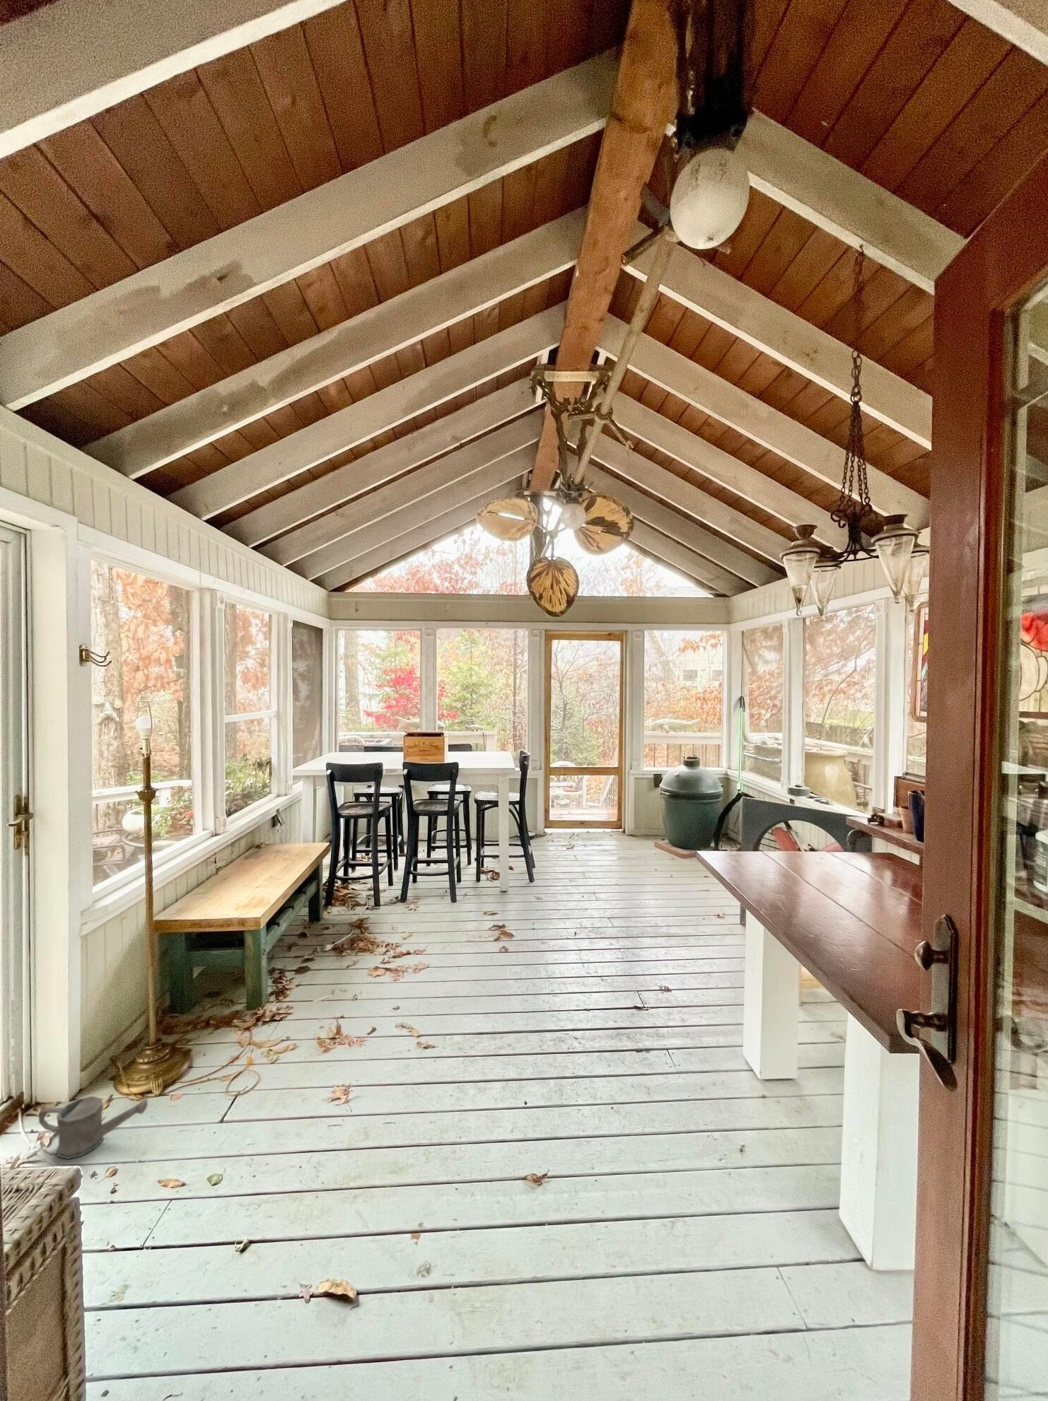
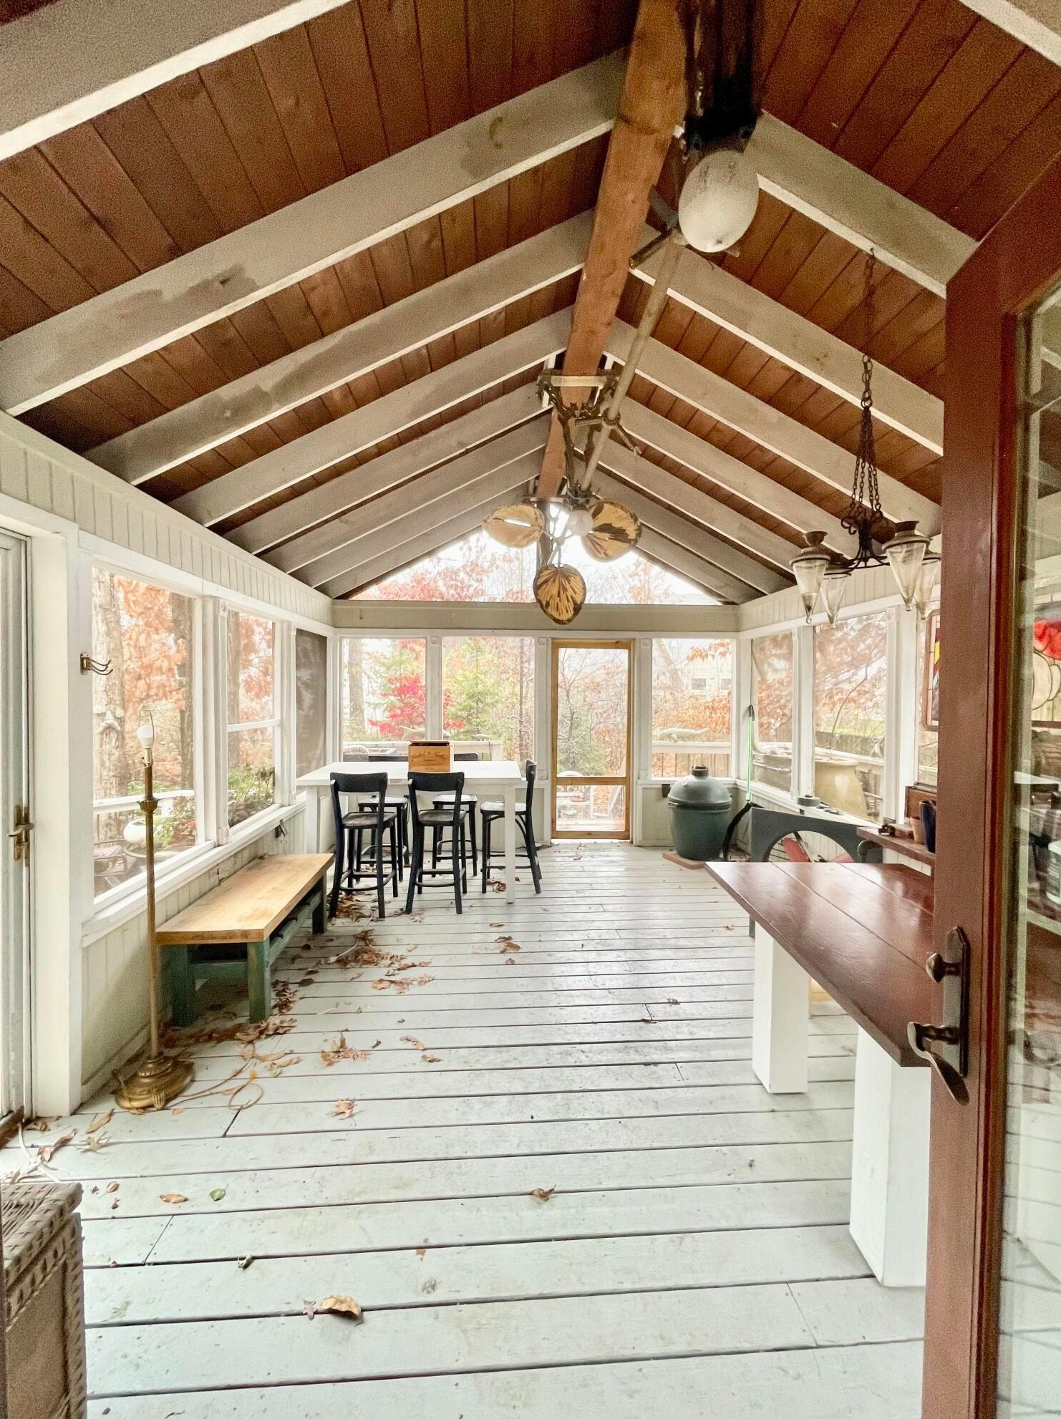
- watering can (92, 1123)
